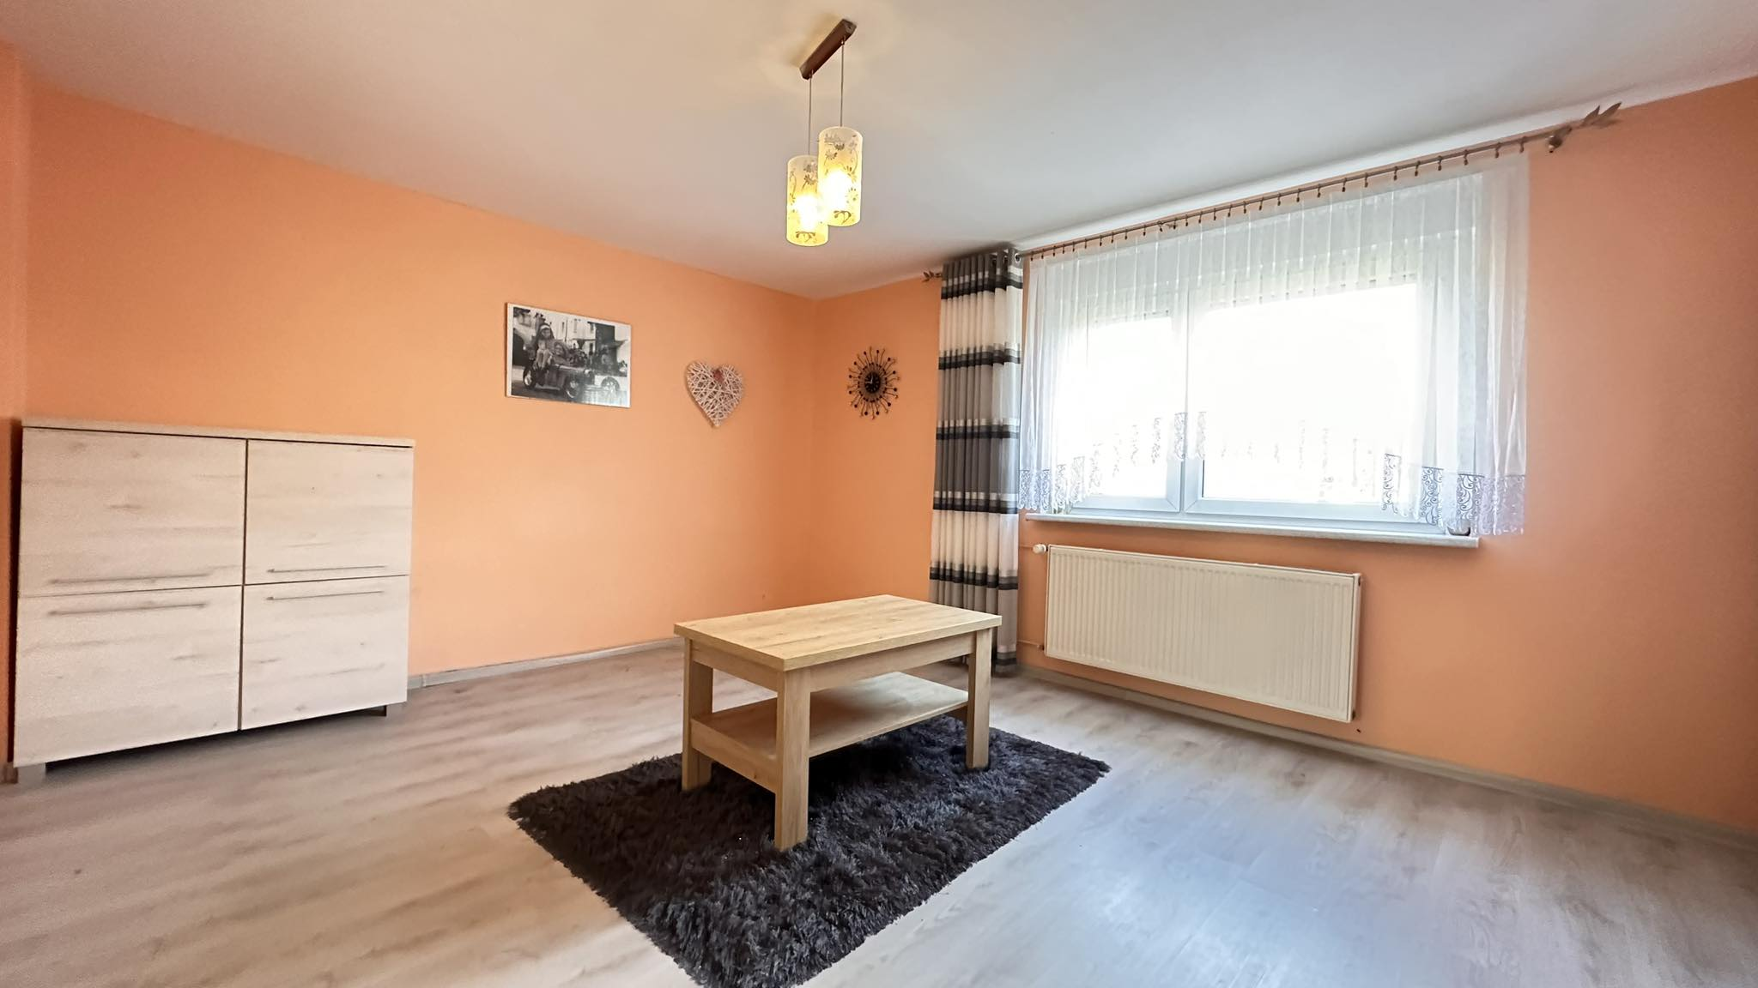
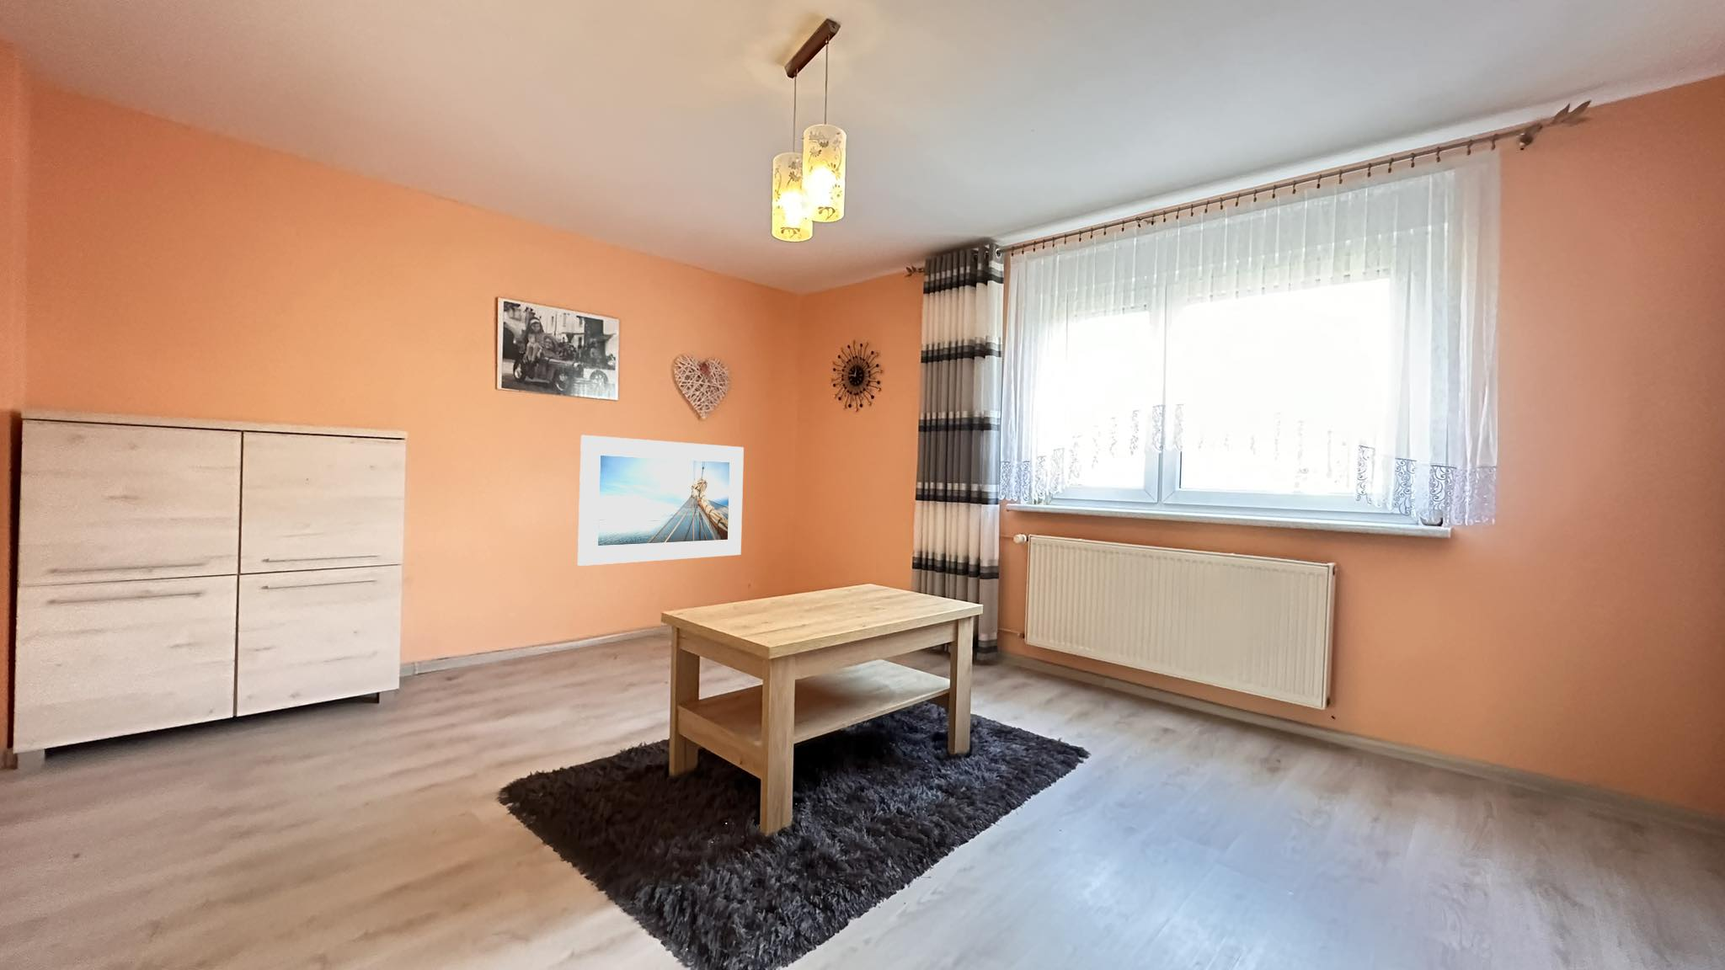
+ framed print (668, 500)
